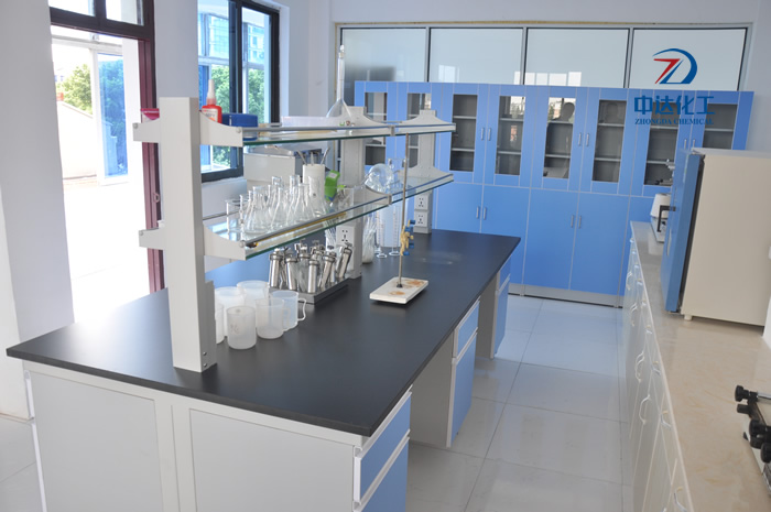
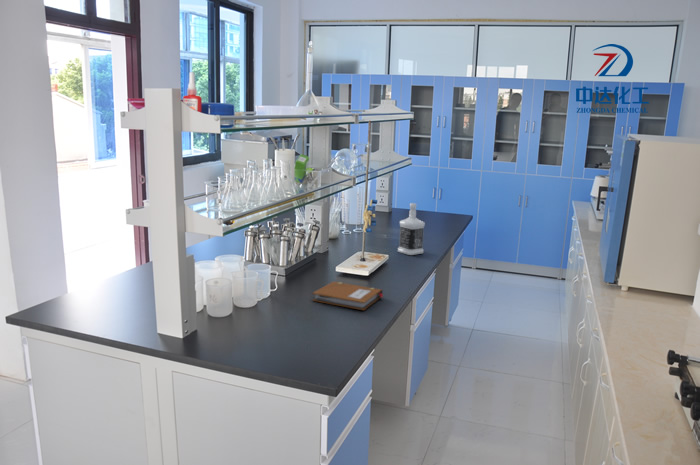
+ bottle (411, 228)
+ notebook (349, 294)
